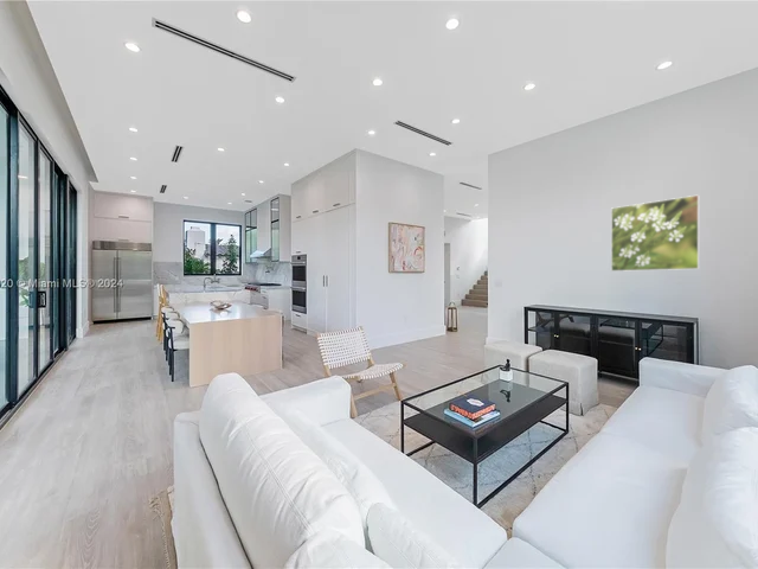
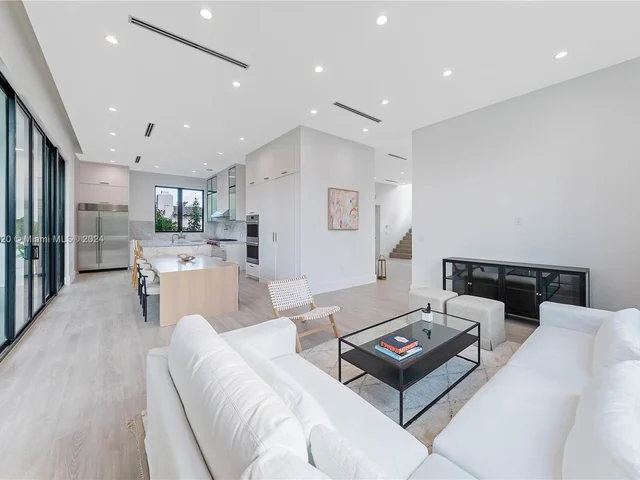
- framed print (651, 236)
